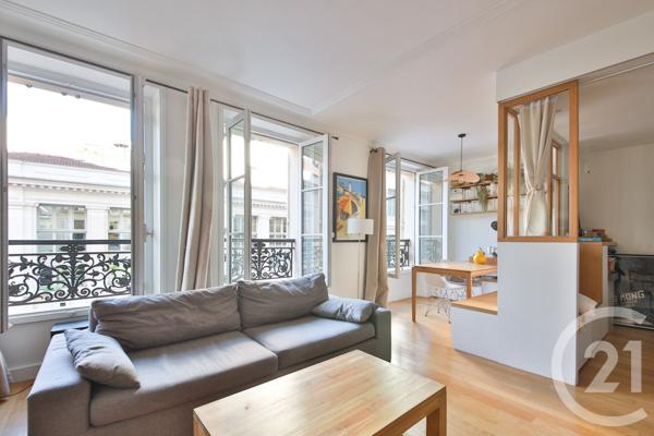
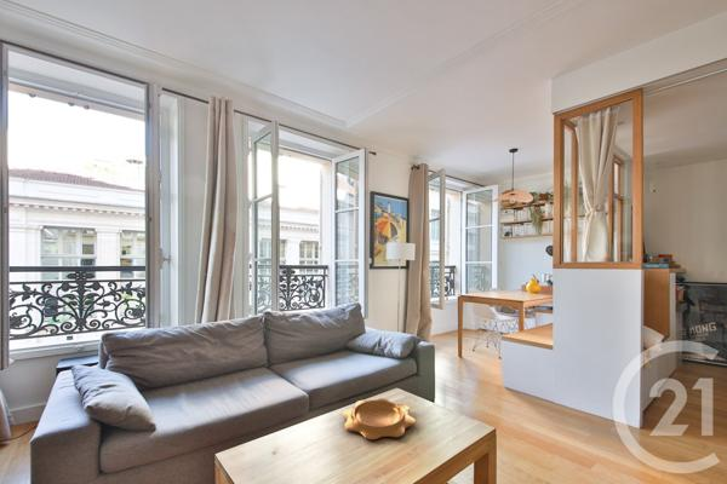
+ decorative bowl (378, 416)
